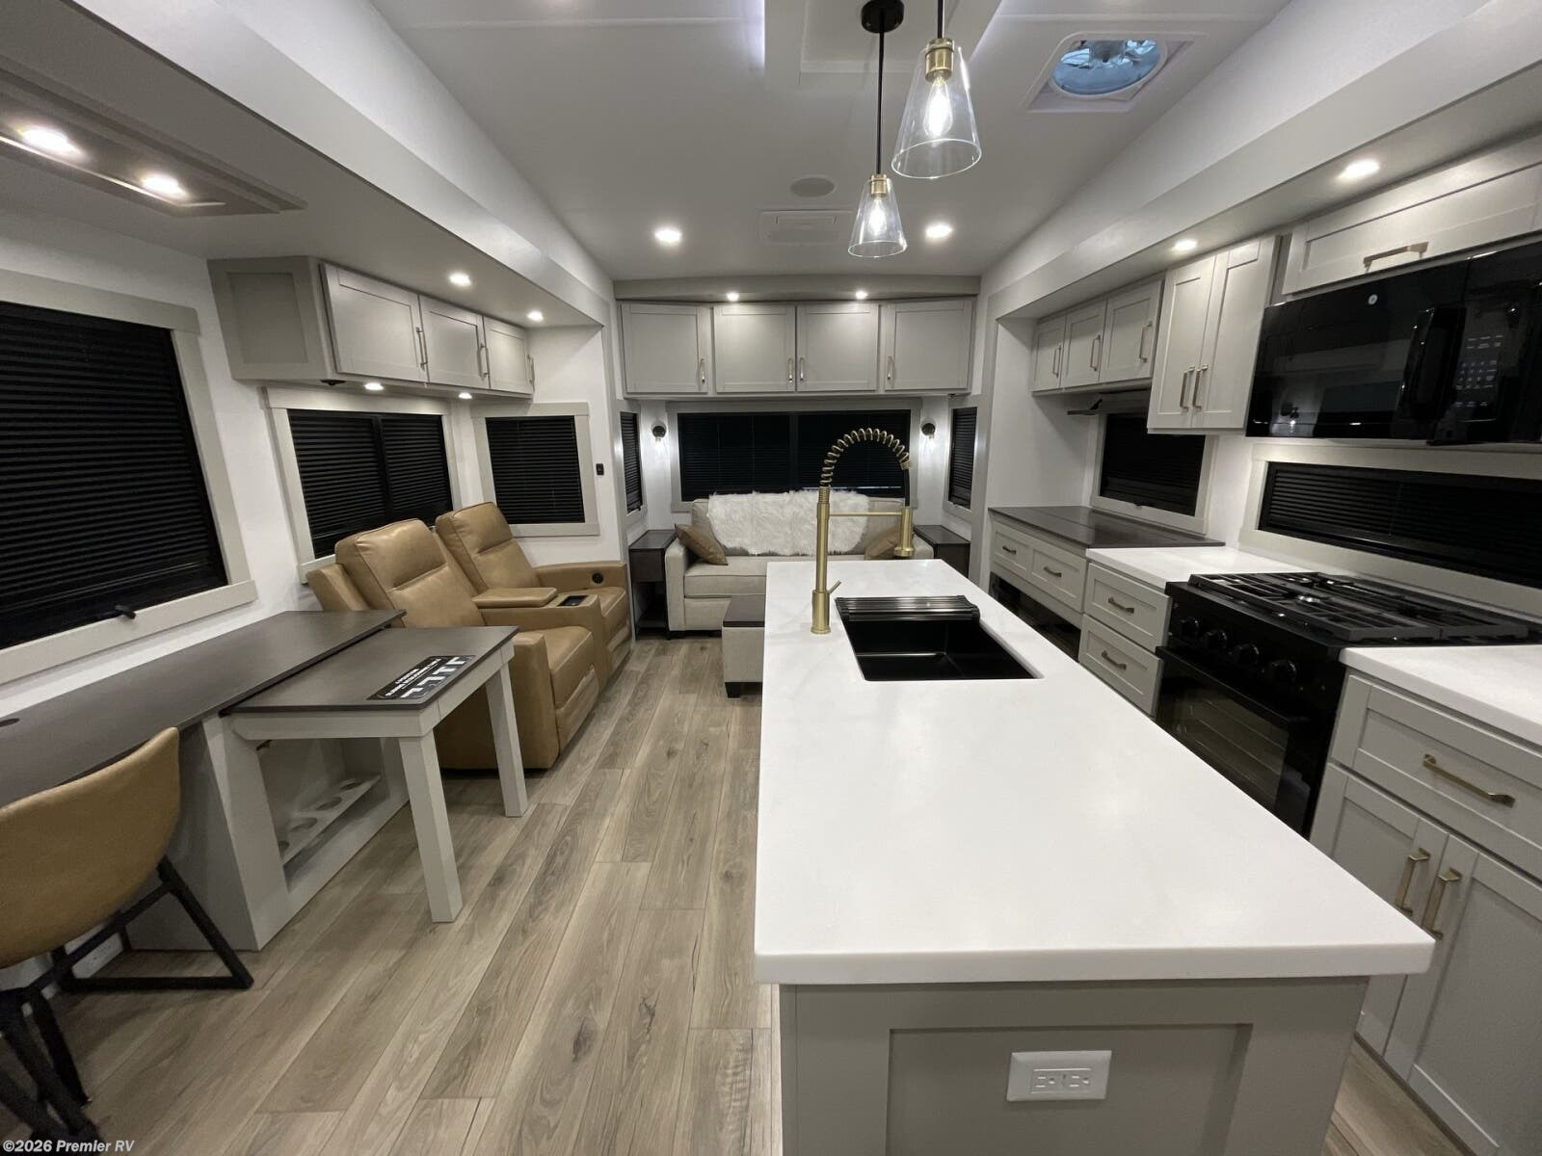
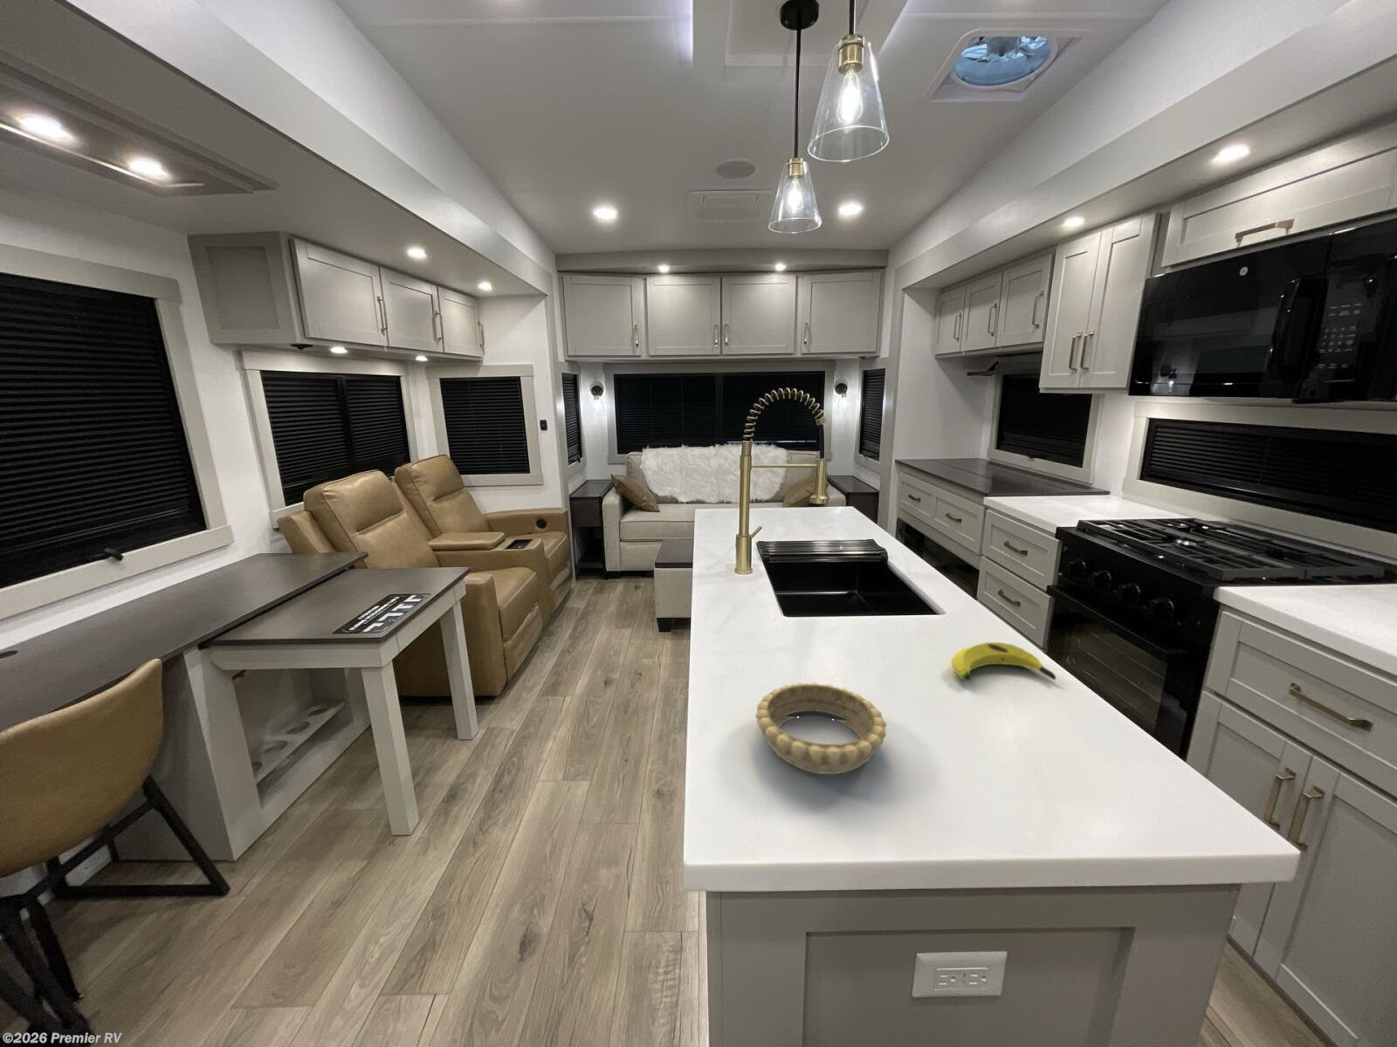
+ decorative bowl (824, 712)
+ banana (1001, 663)
